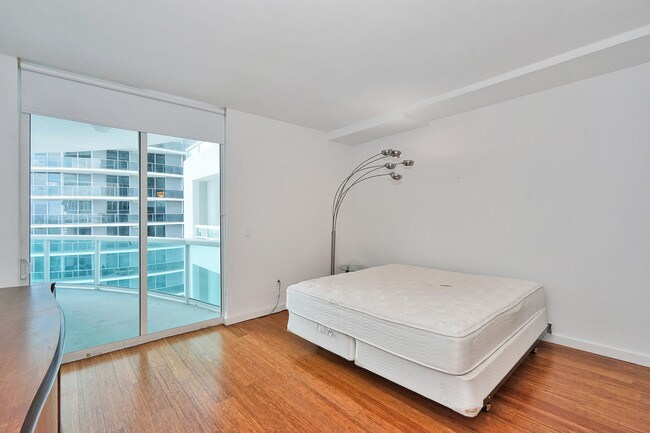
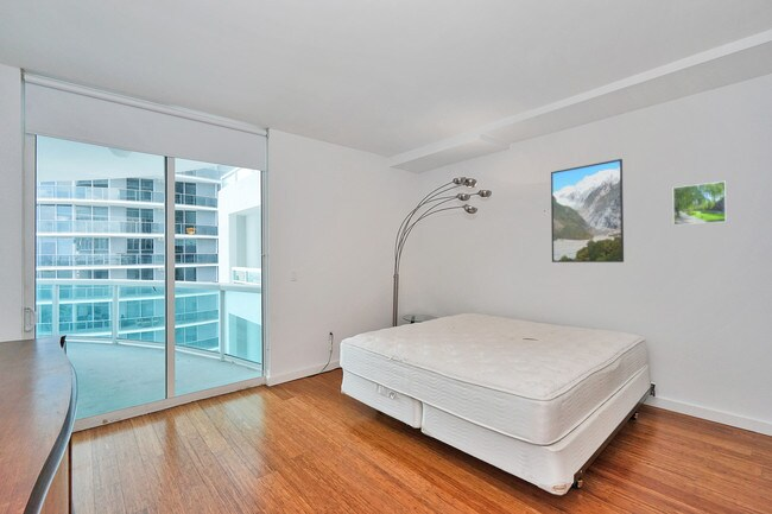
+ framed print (698, 204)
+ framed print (584, 214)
